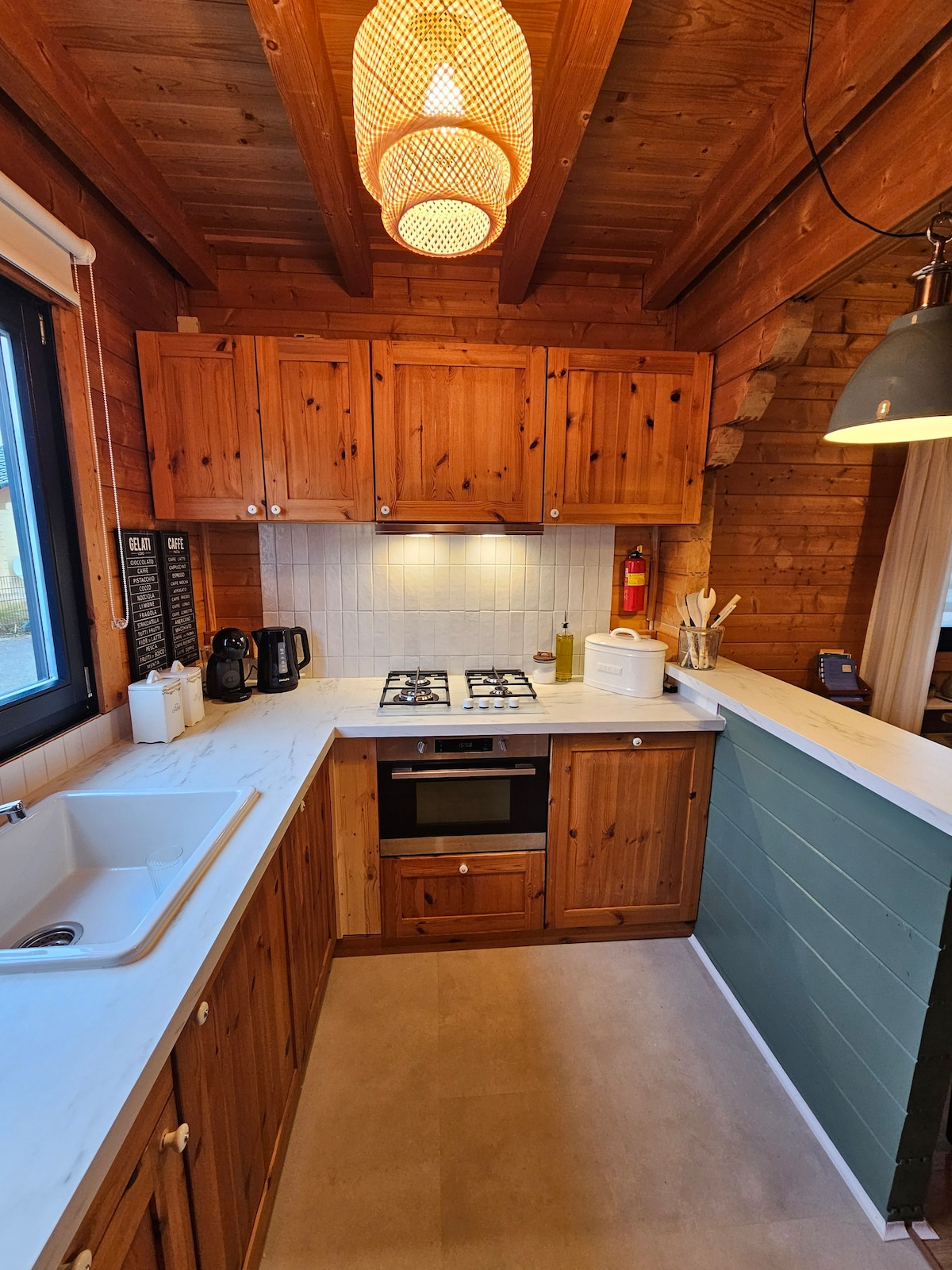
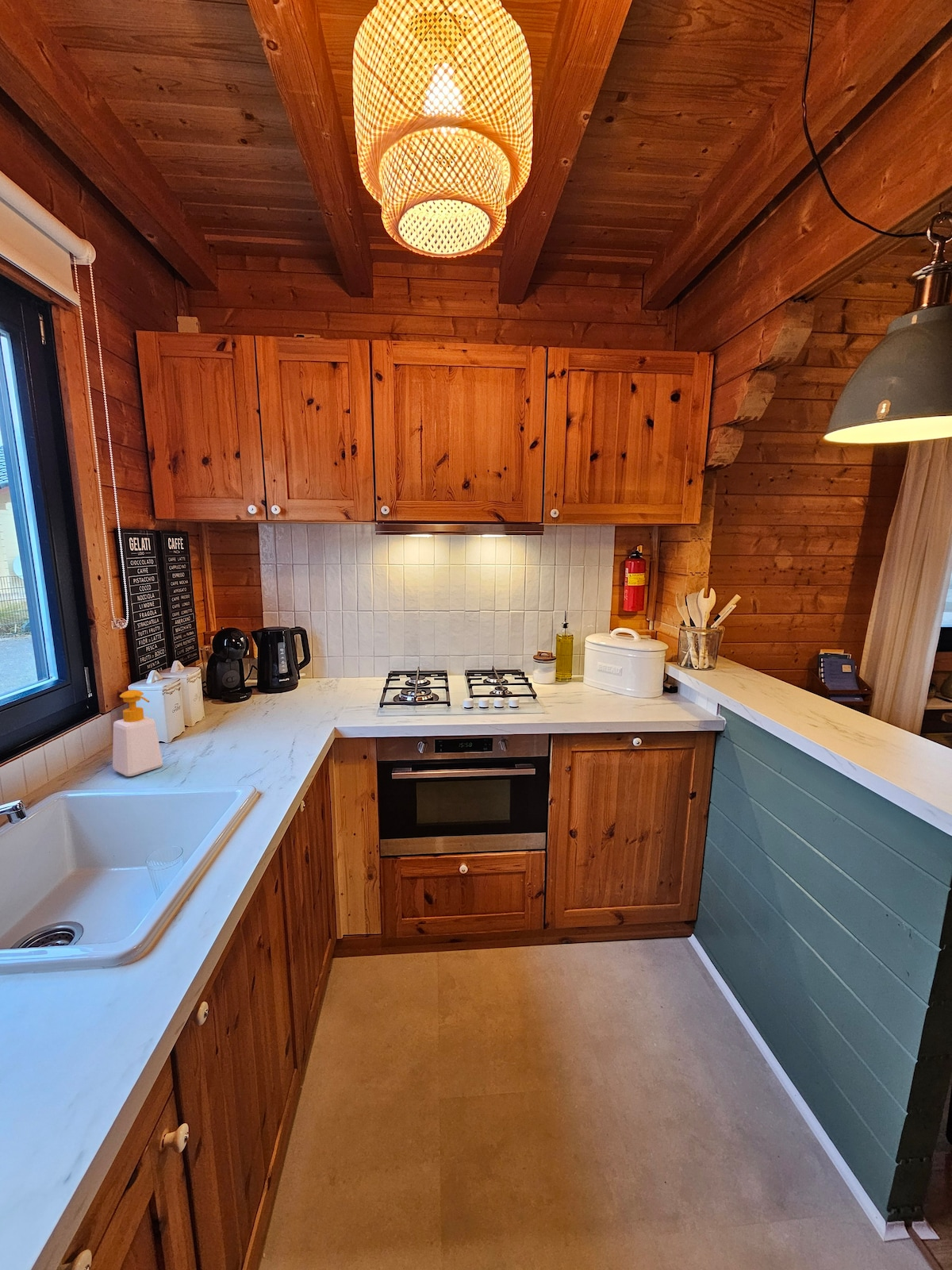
+ soap bottle (138, 731)
